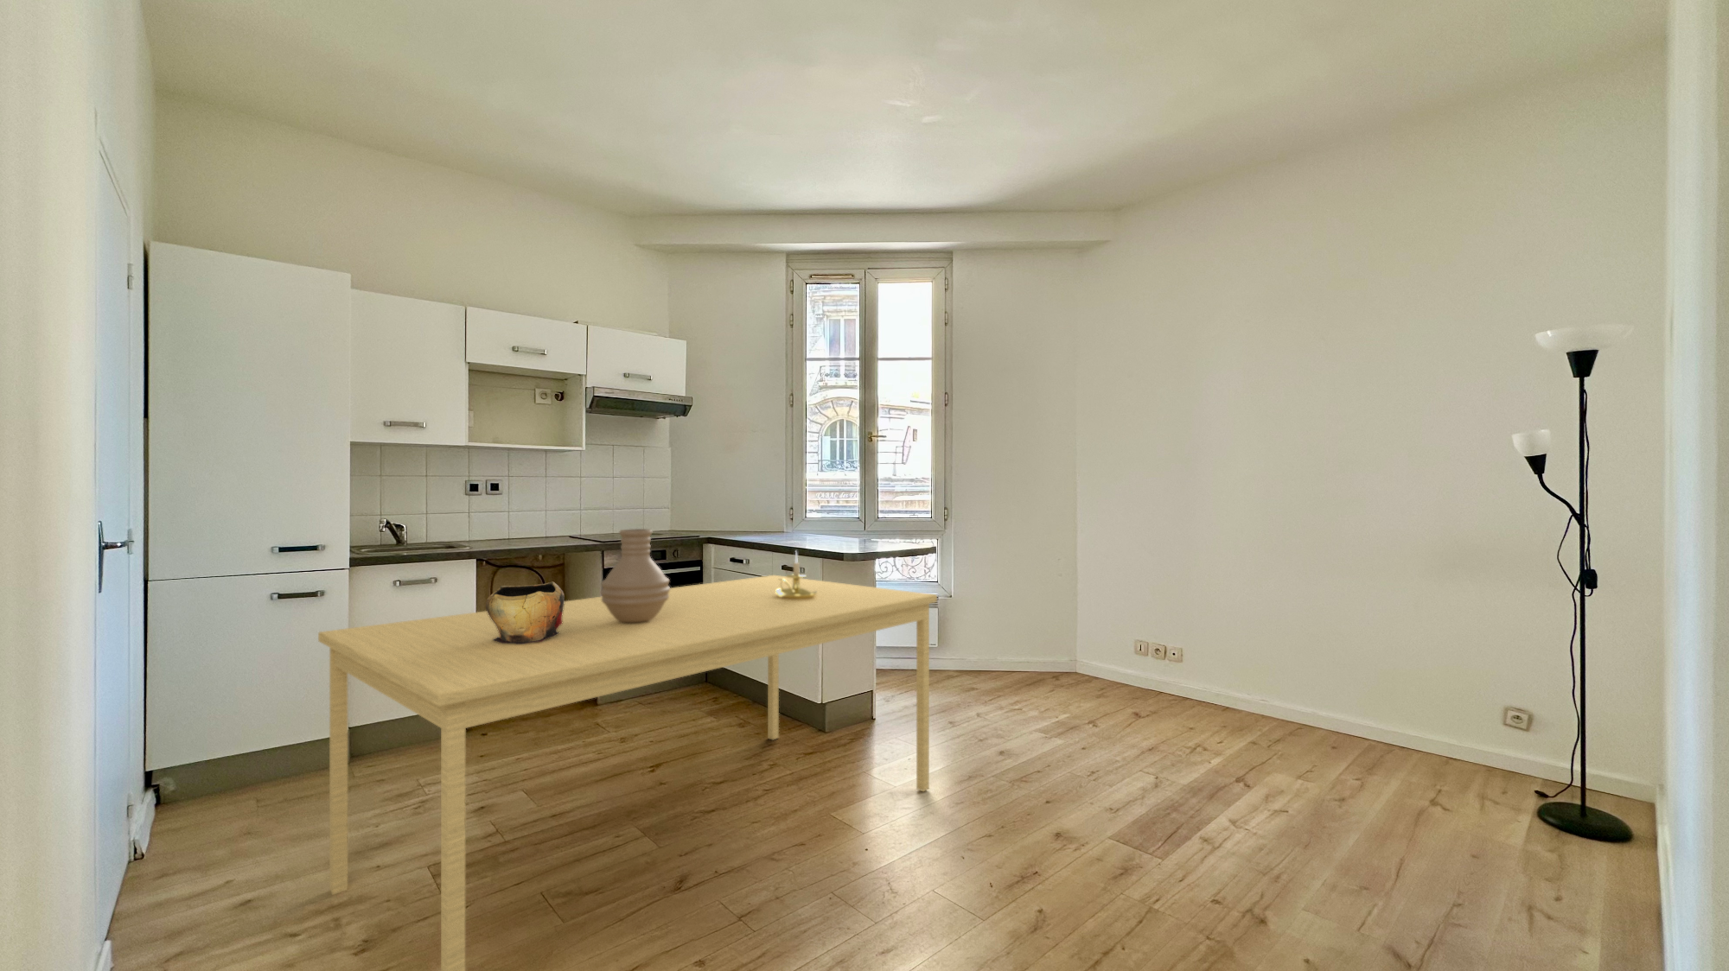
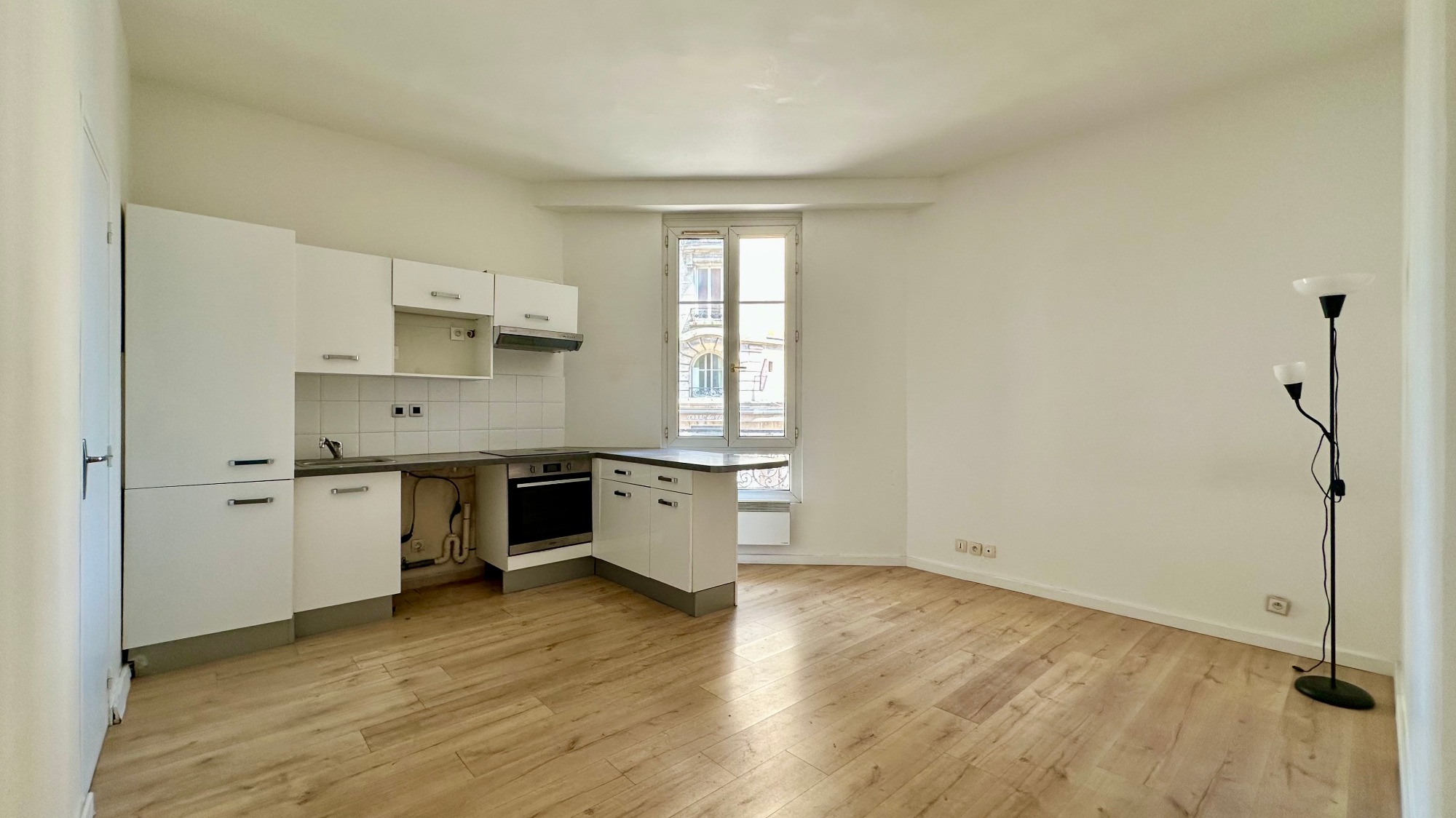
- candle holder (793, 572)
- decorative bowl (526, 611)
- vase (635, 575)
- dining table (663, 680)
